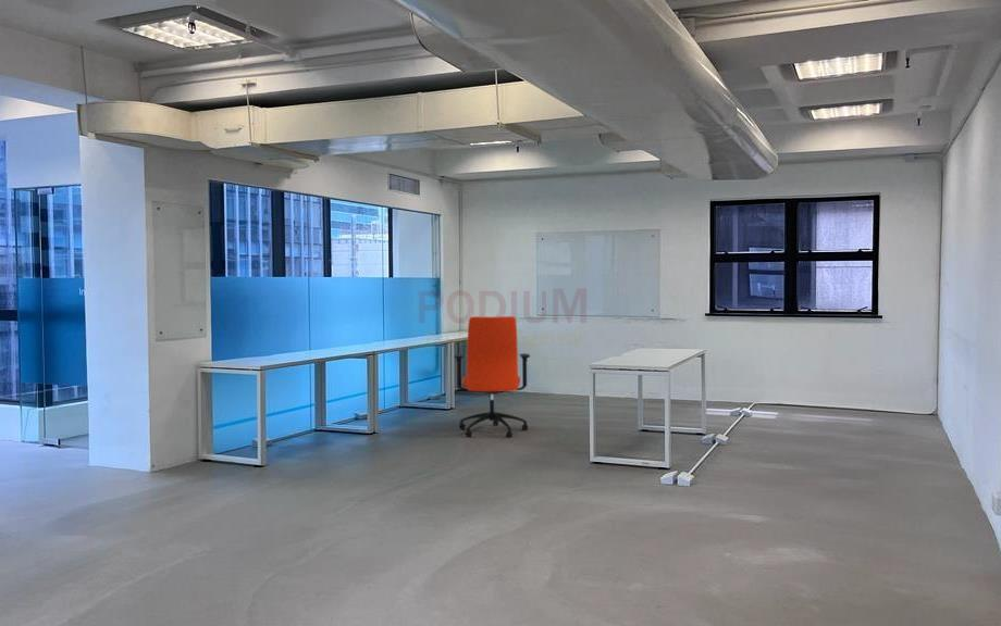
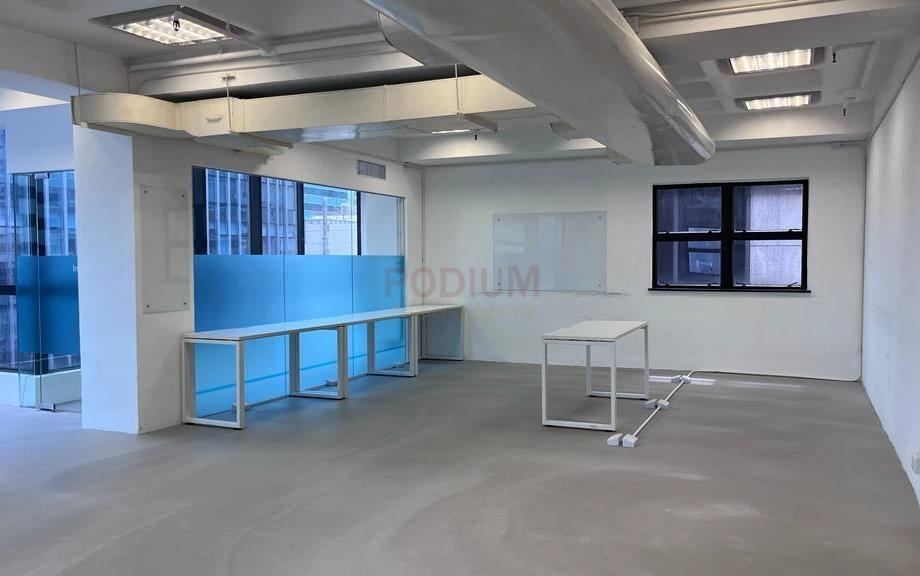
- office chair (492, 373)
